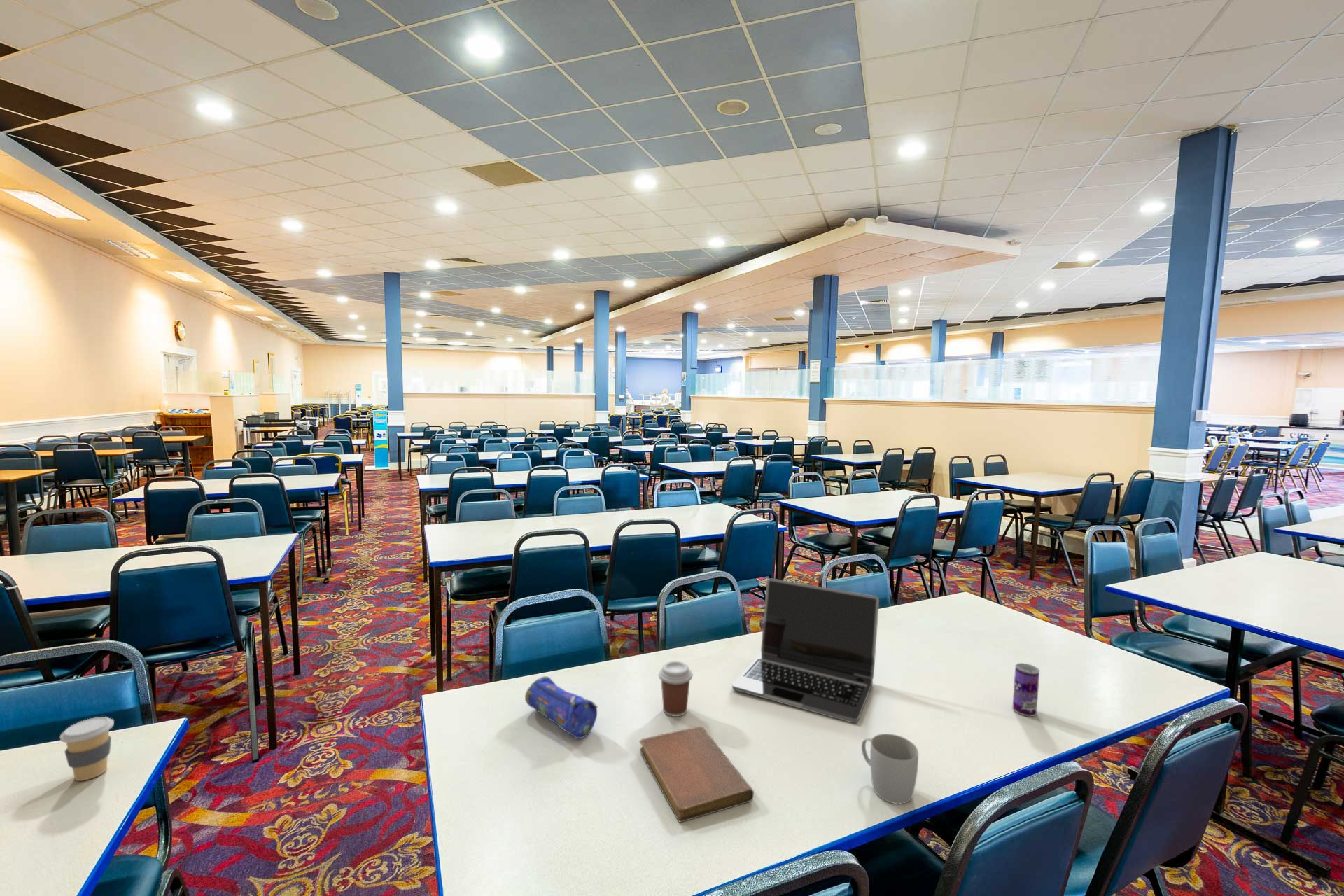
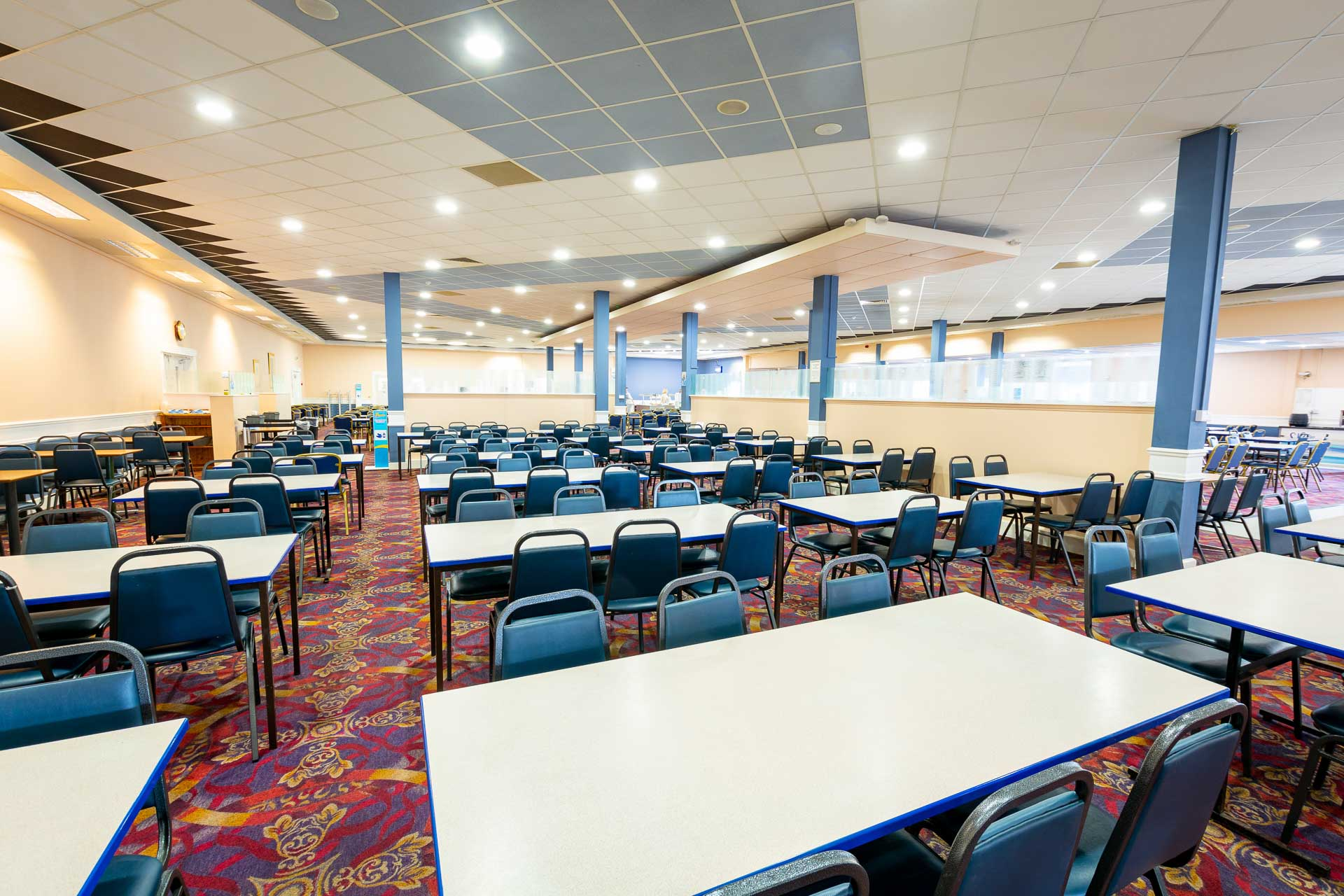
- laptop (806, 642)
- pencil case (561, 704)
- beverage can (1026, 690)
- notebook (692, 768)
- mug (886, 764)
- coffee cup (675, 688)
- coffee cup (89, 750)
